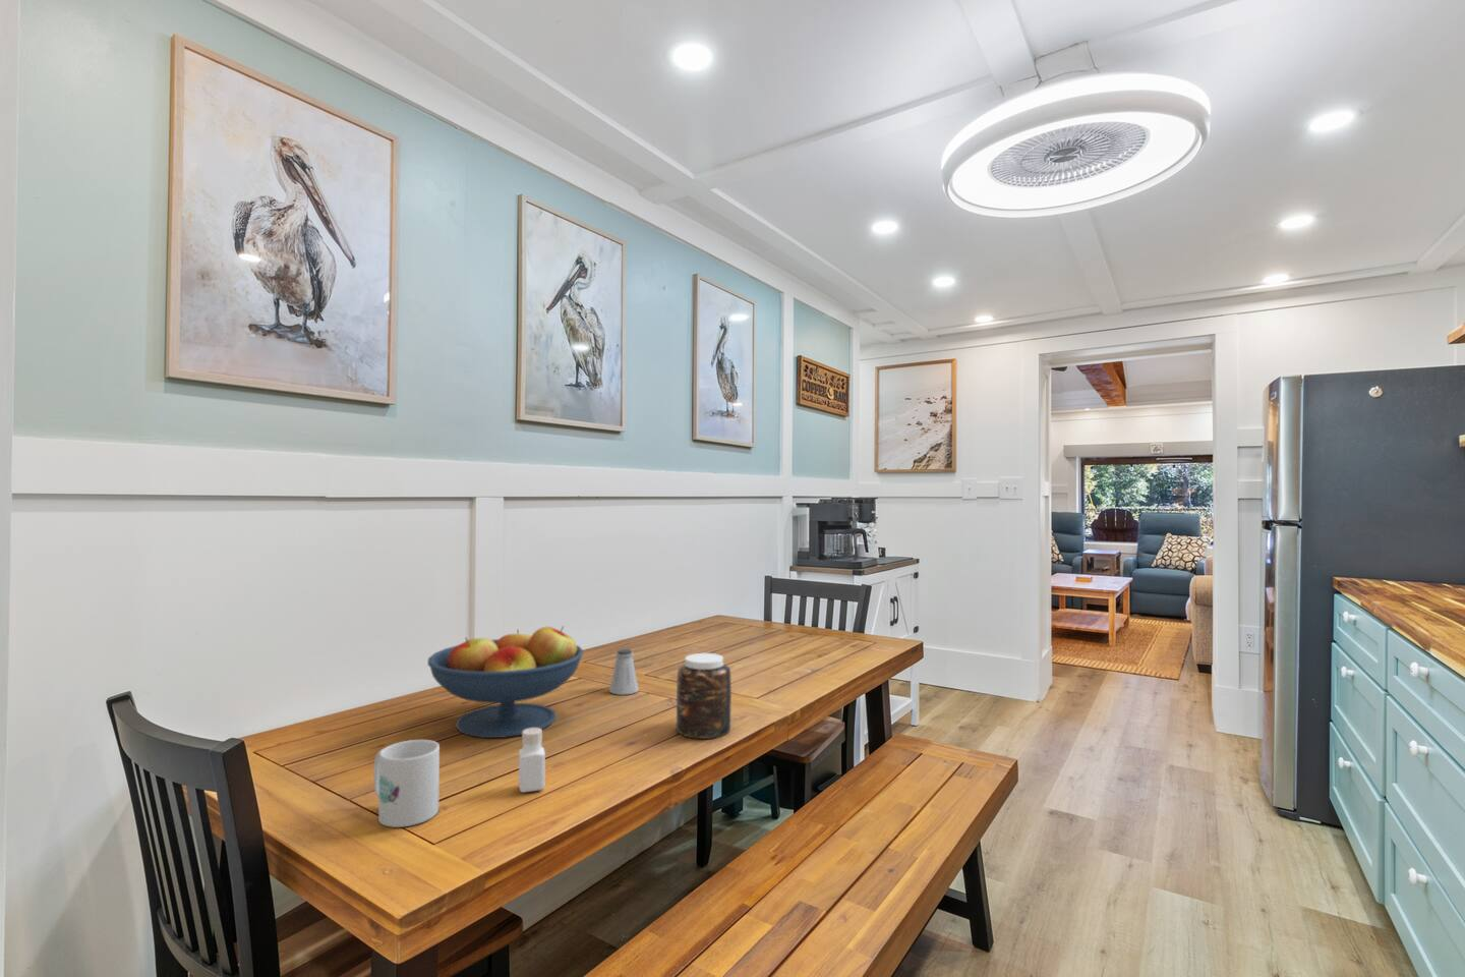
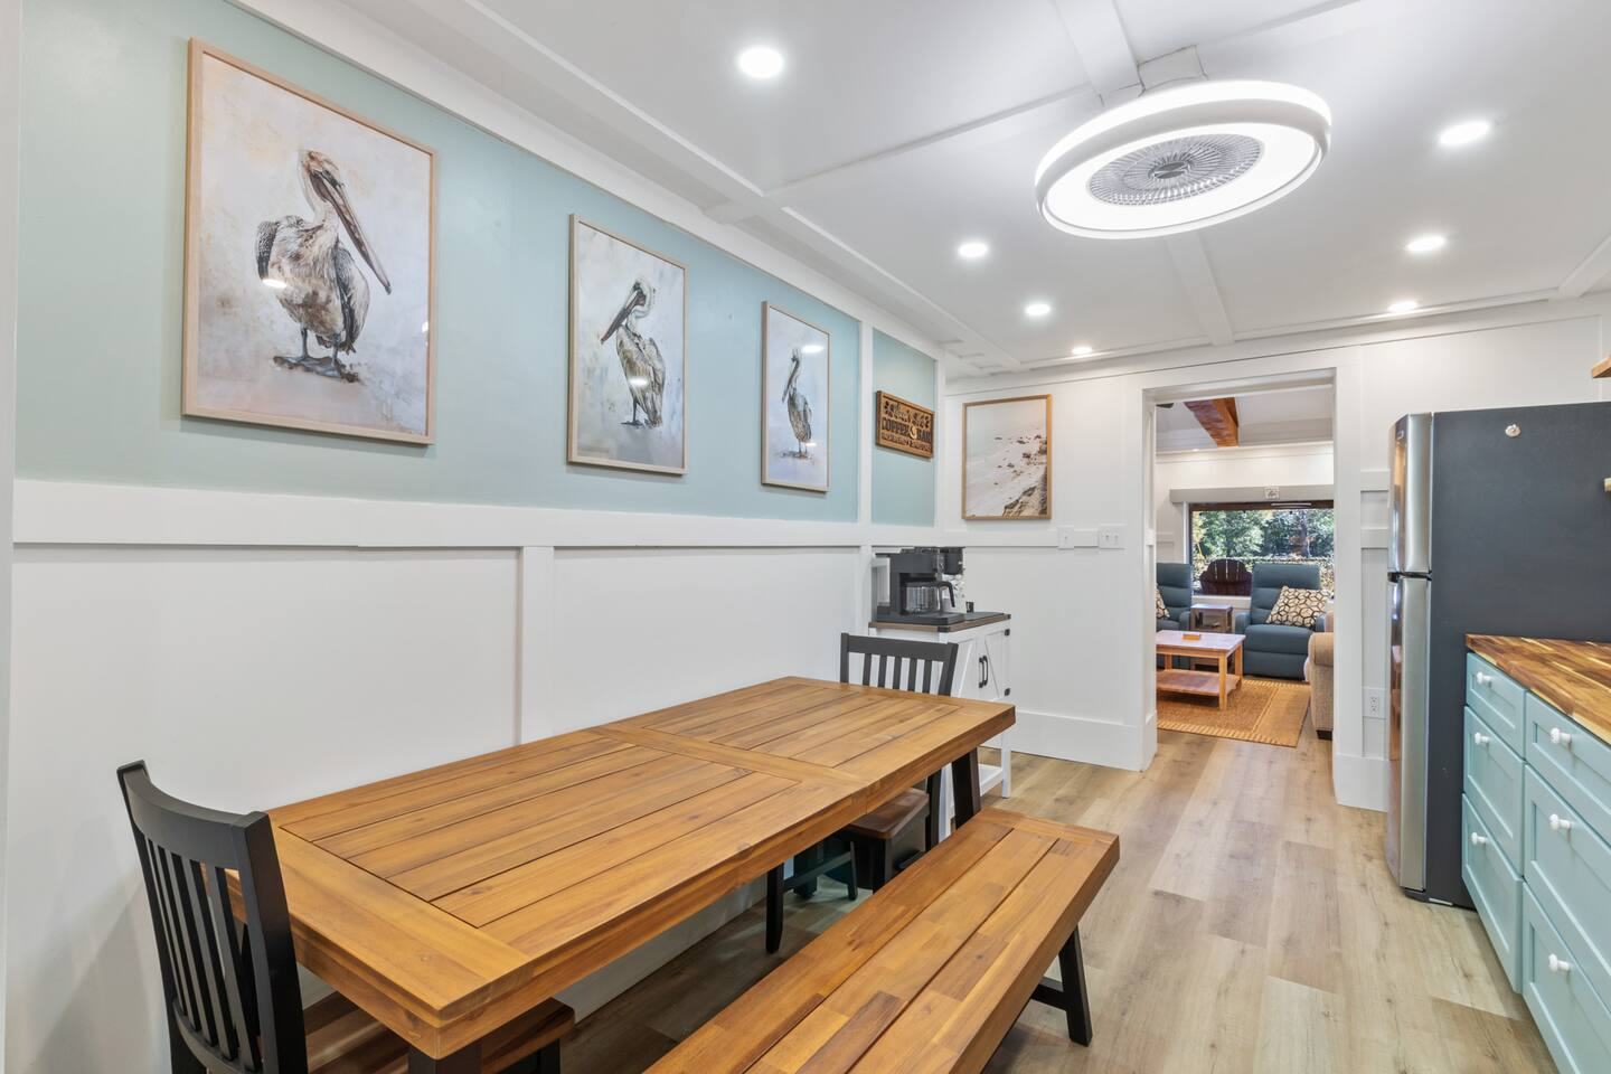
- jar (703, 693)
- pepper shaker (531, 759)
- mug (401, 779)
- fruit bowl (508, 675)
- saltshaker (623, 670)
